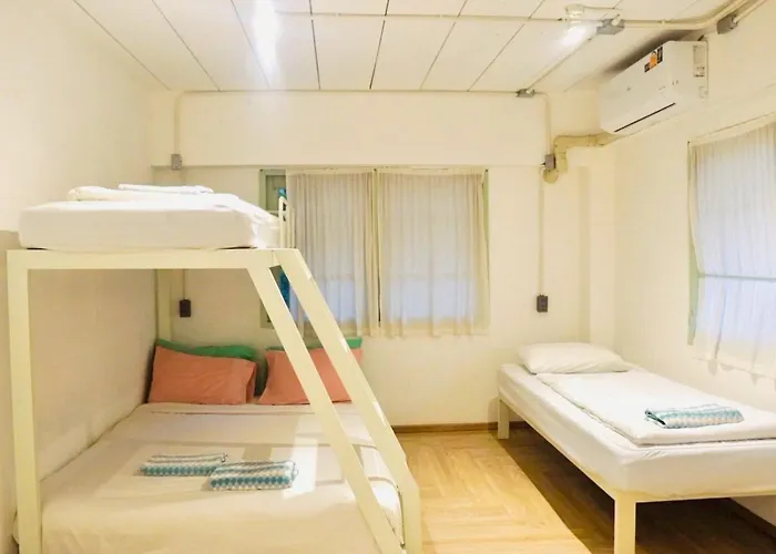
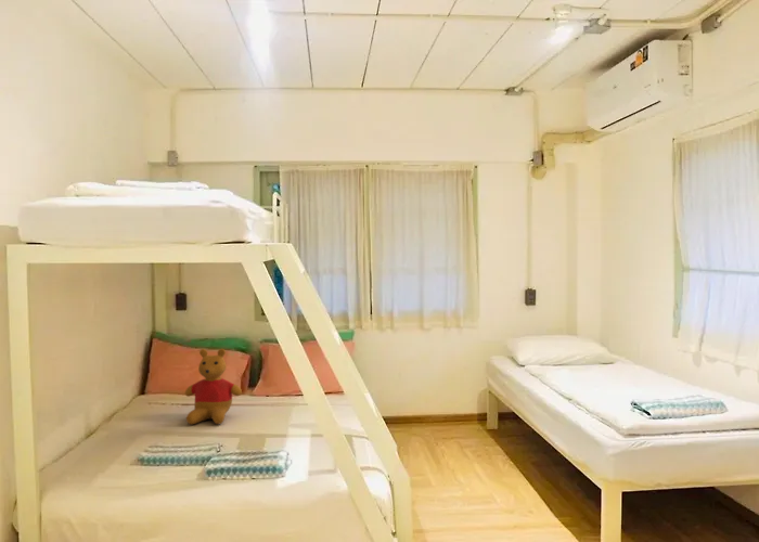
+ teddy bear (209, 385)
